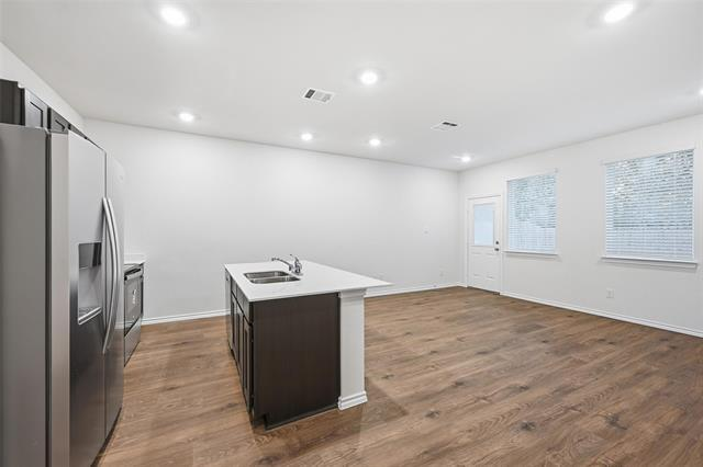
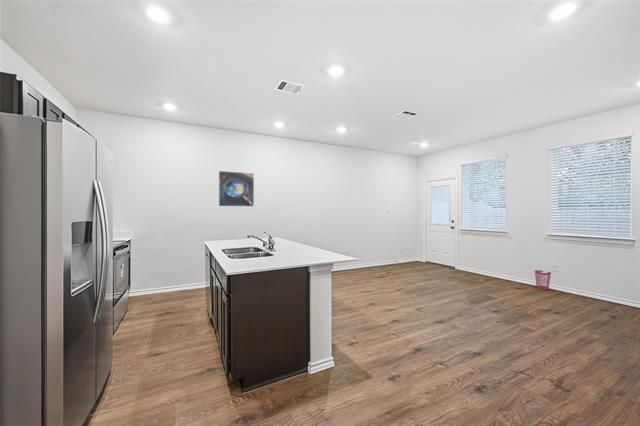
+ waste basket (542, 280)
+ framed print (236, 189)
